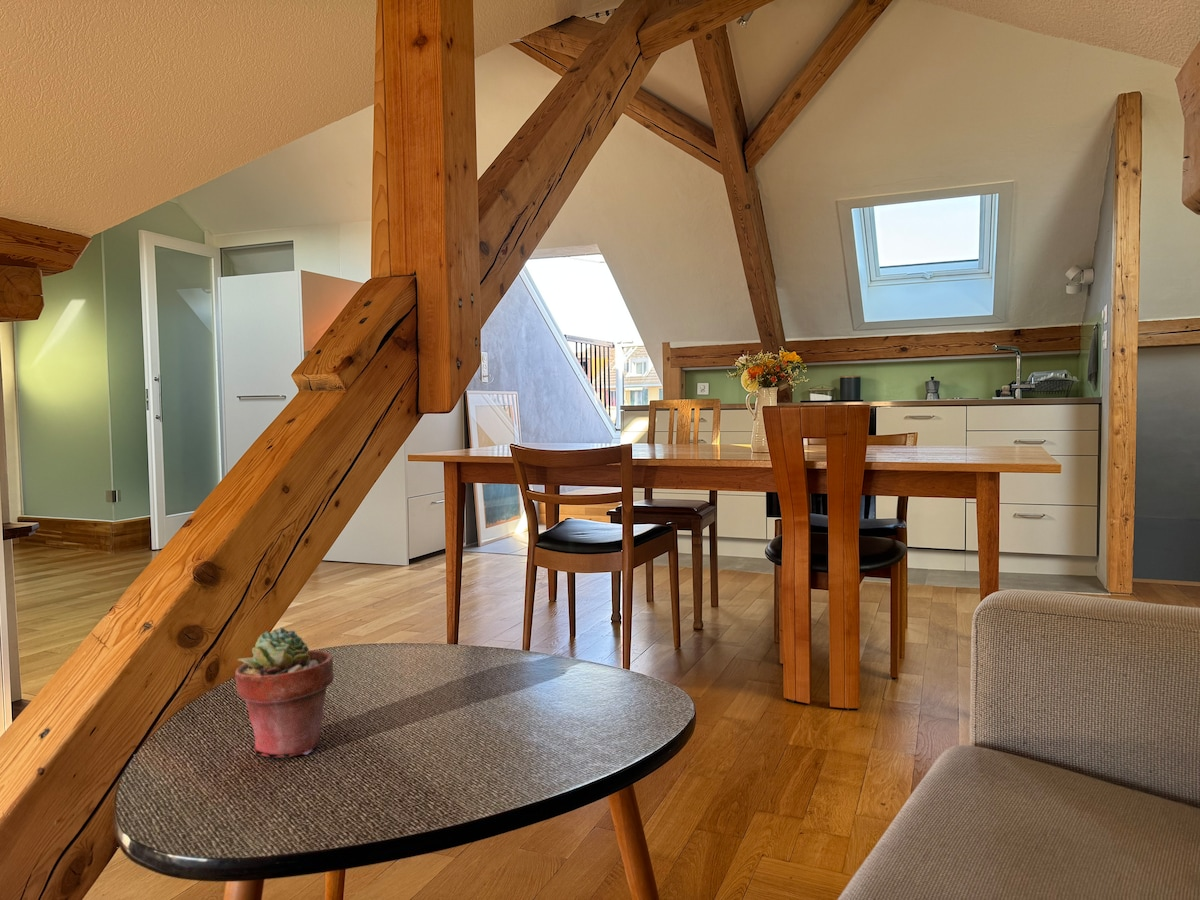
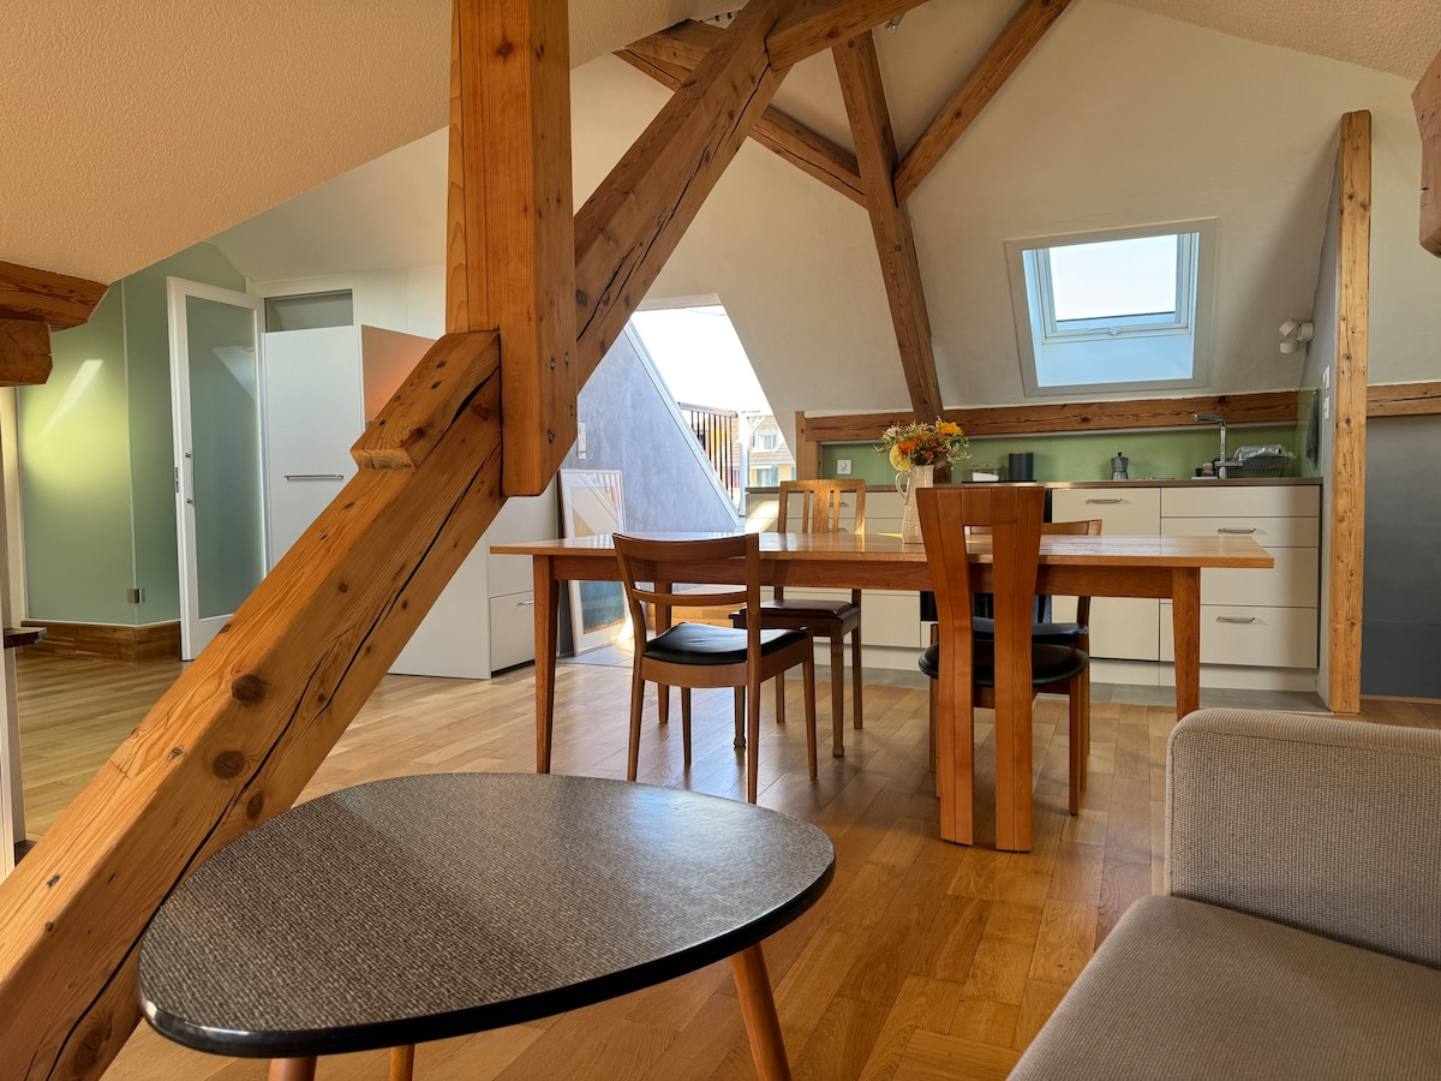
- potted succulent (285, 687)
